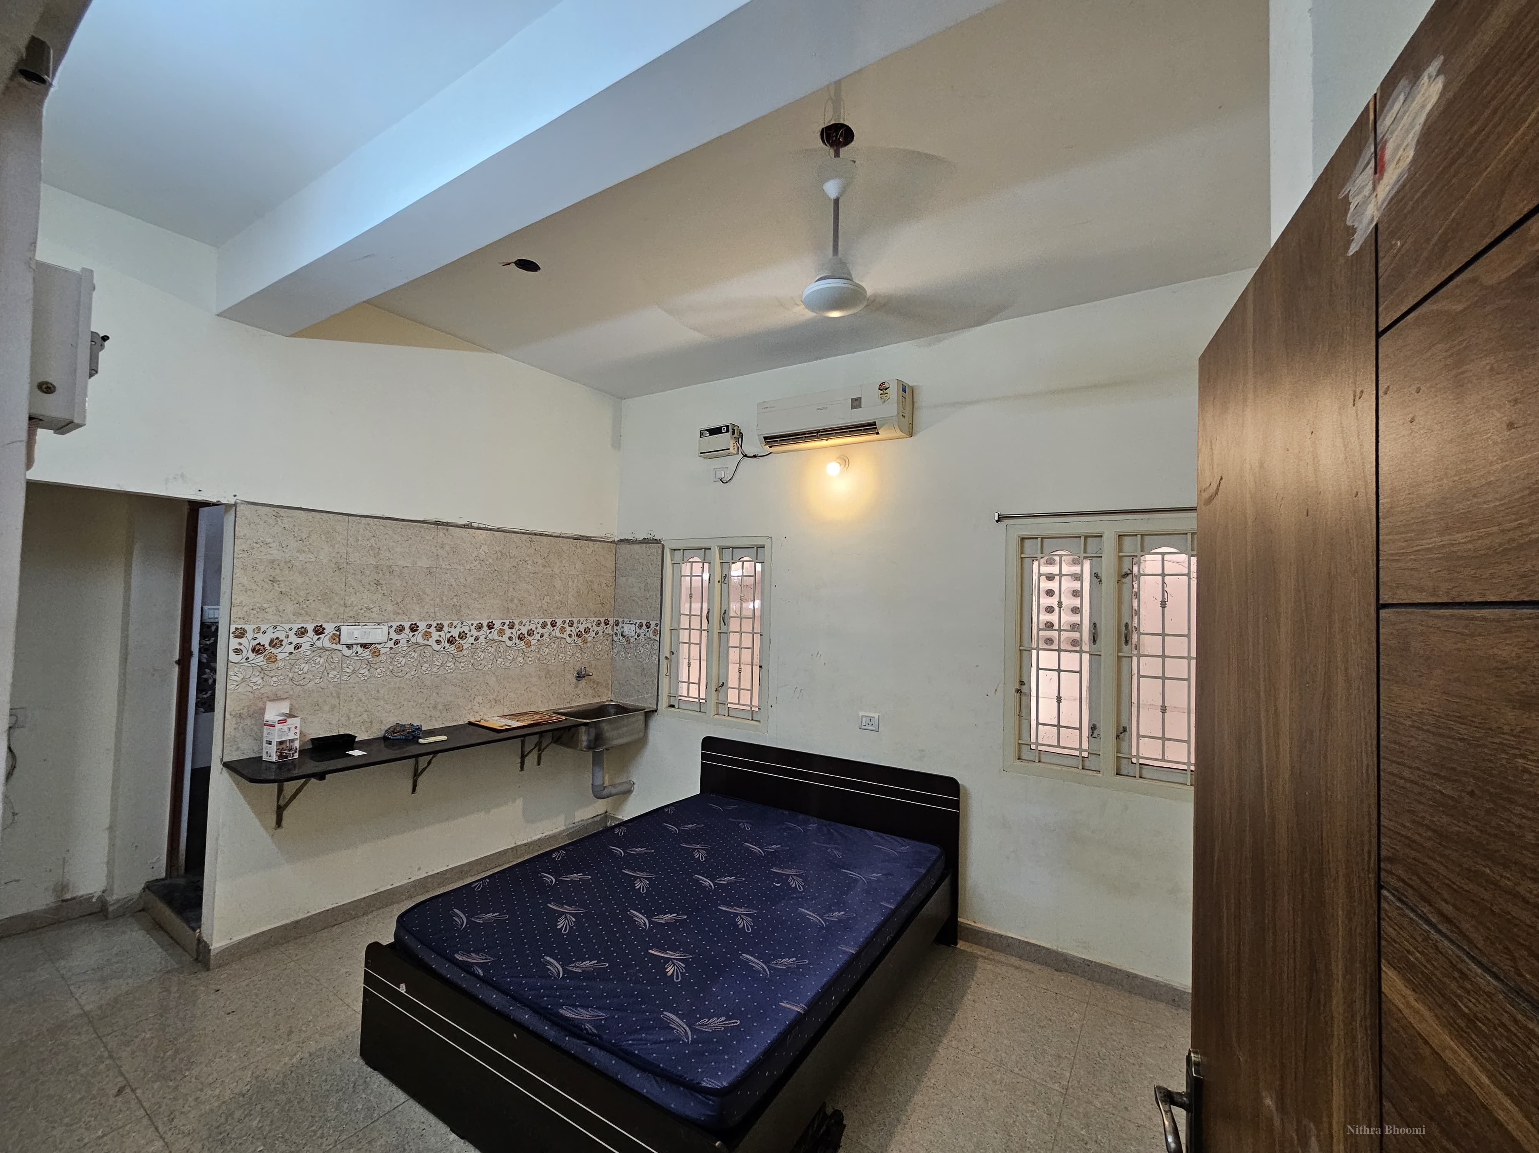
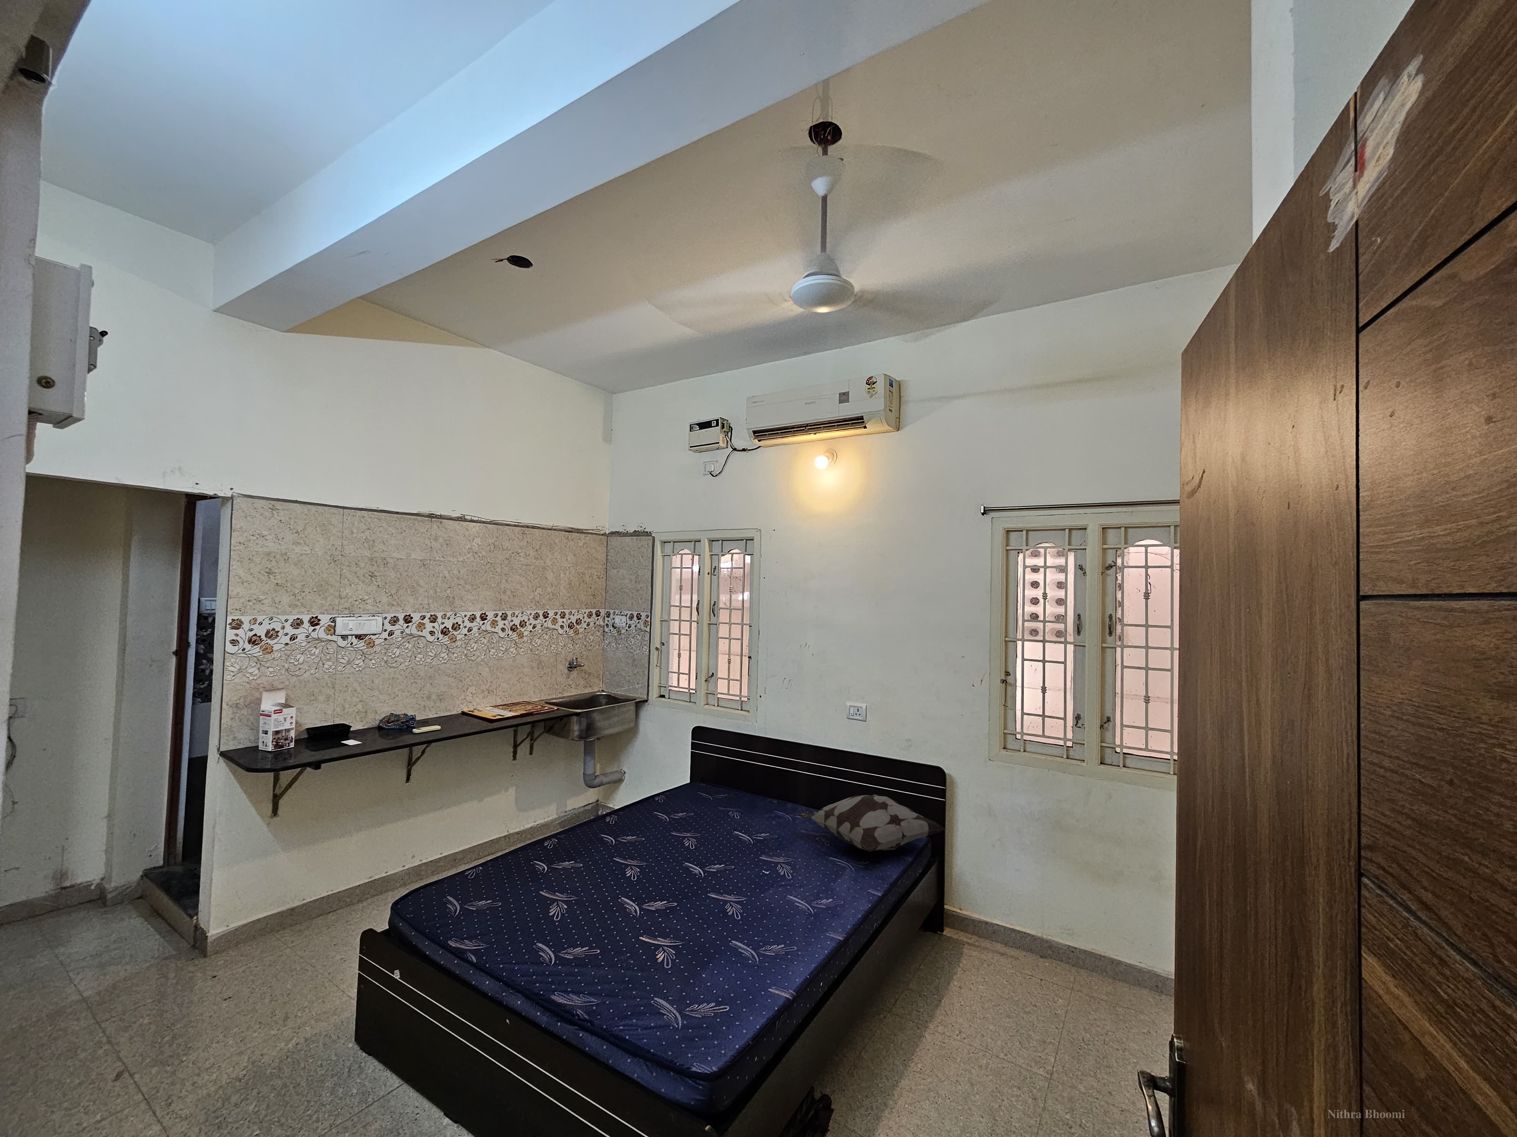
+ decorative pillow (868, 822)
